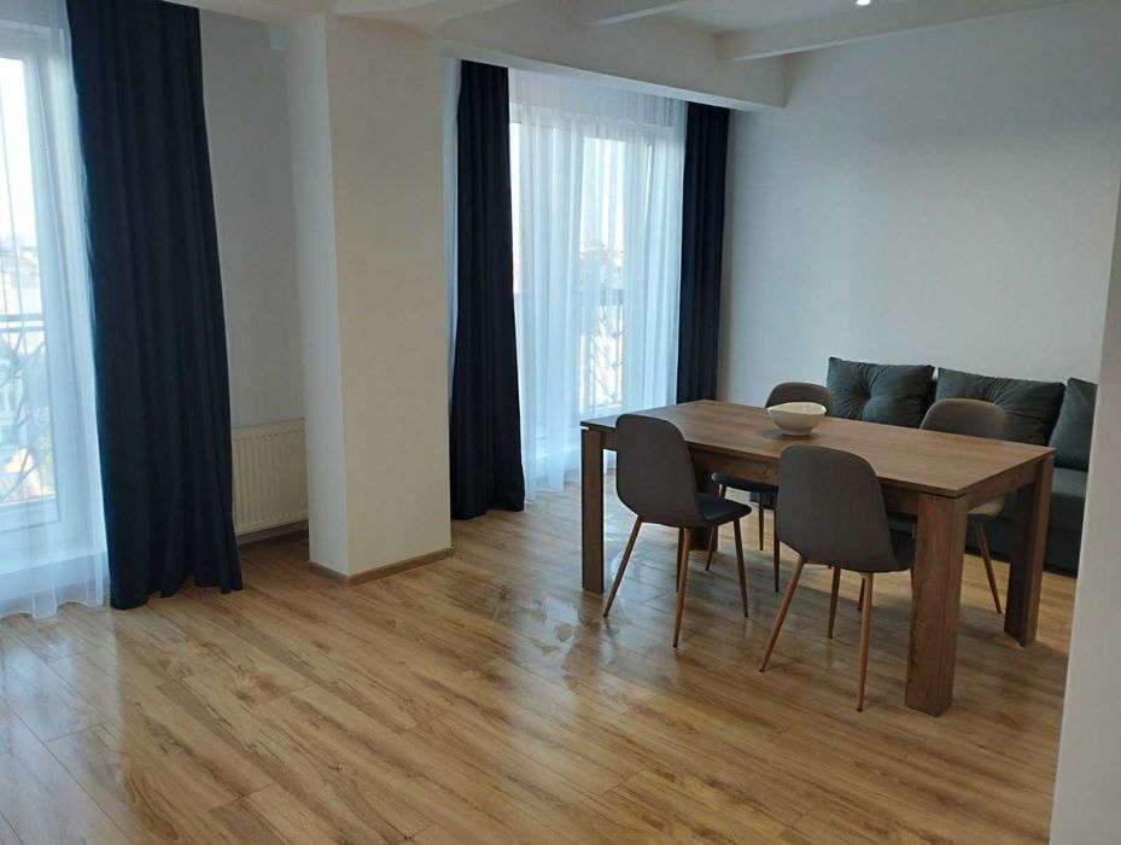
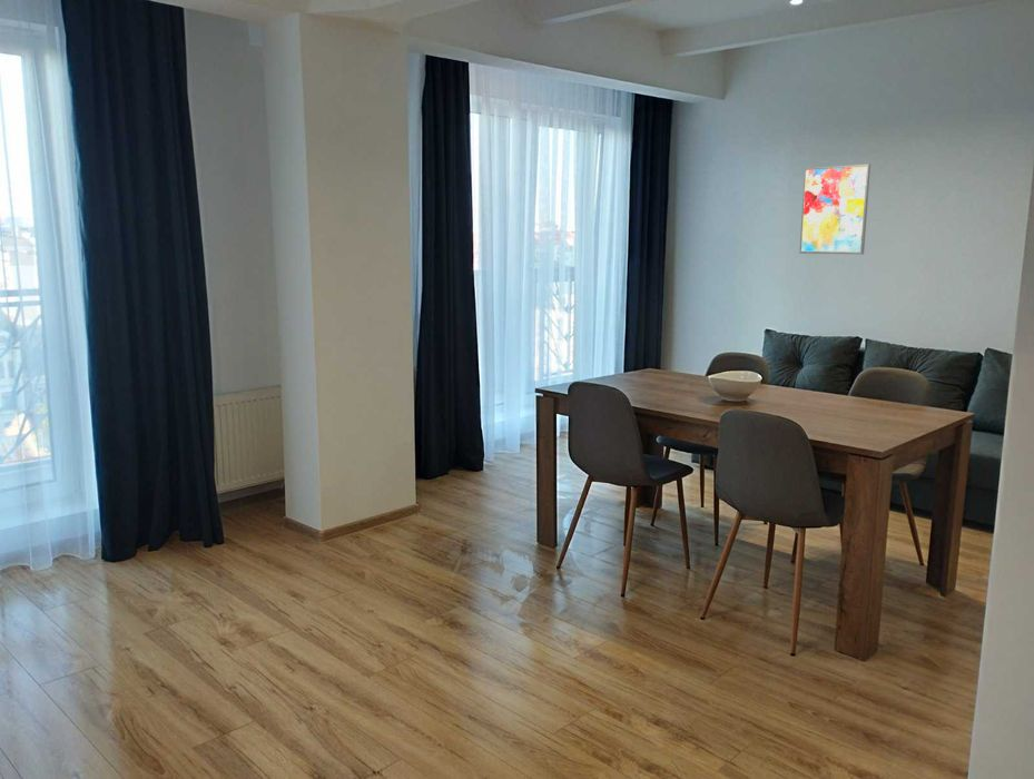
+ wall art (834, 210)
